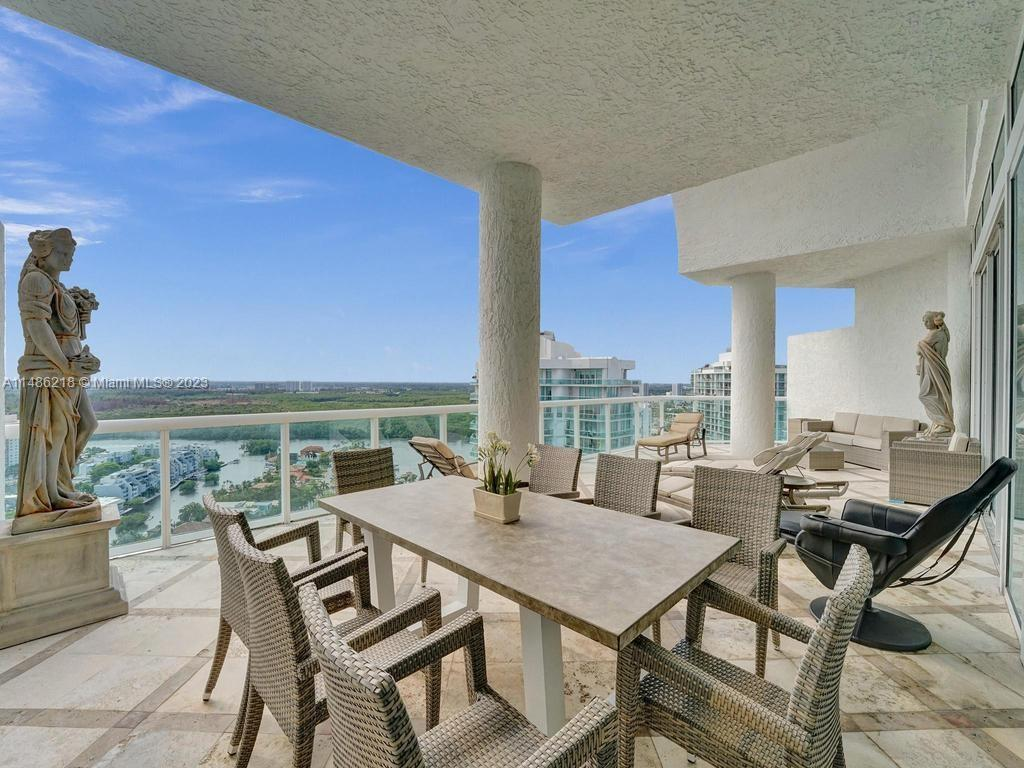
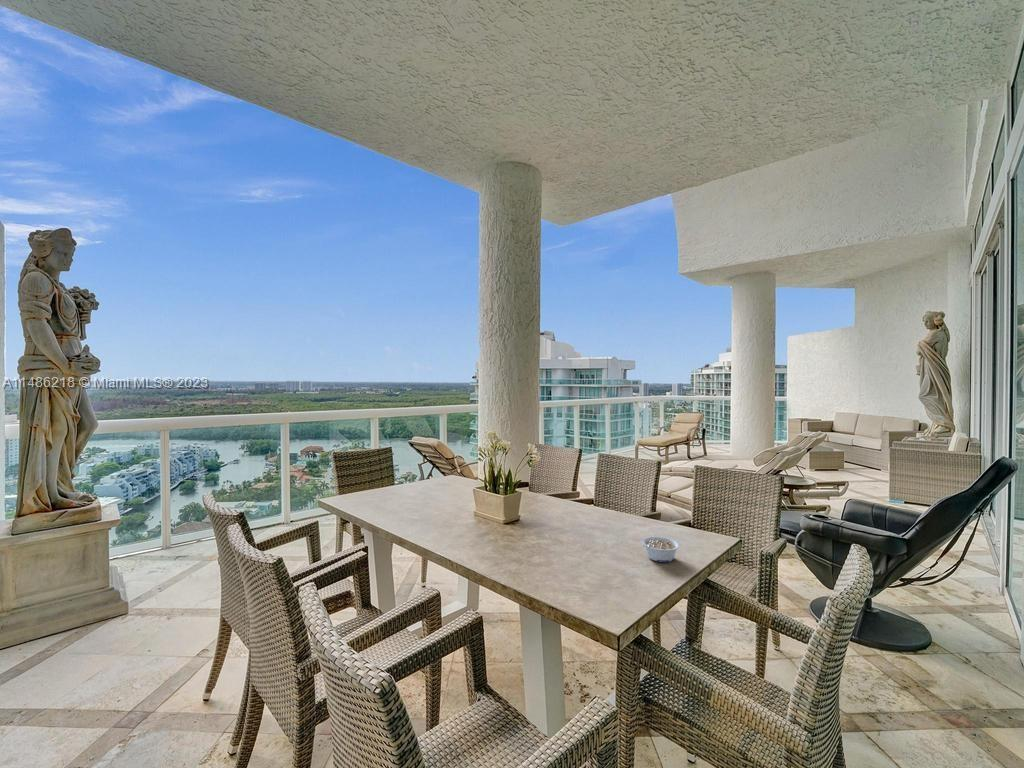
+ legume (660, 549)
